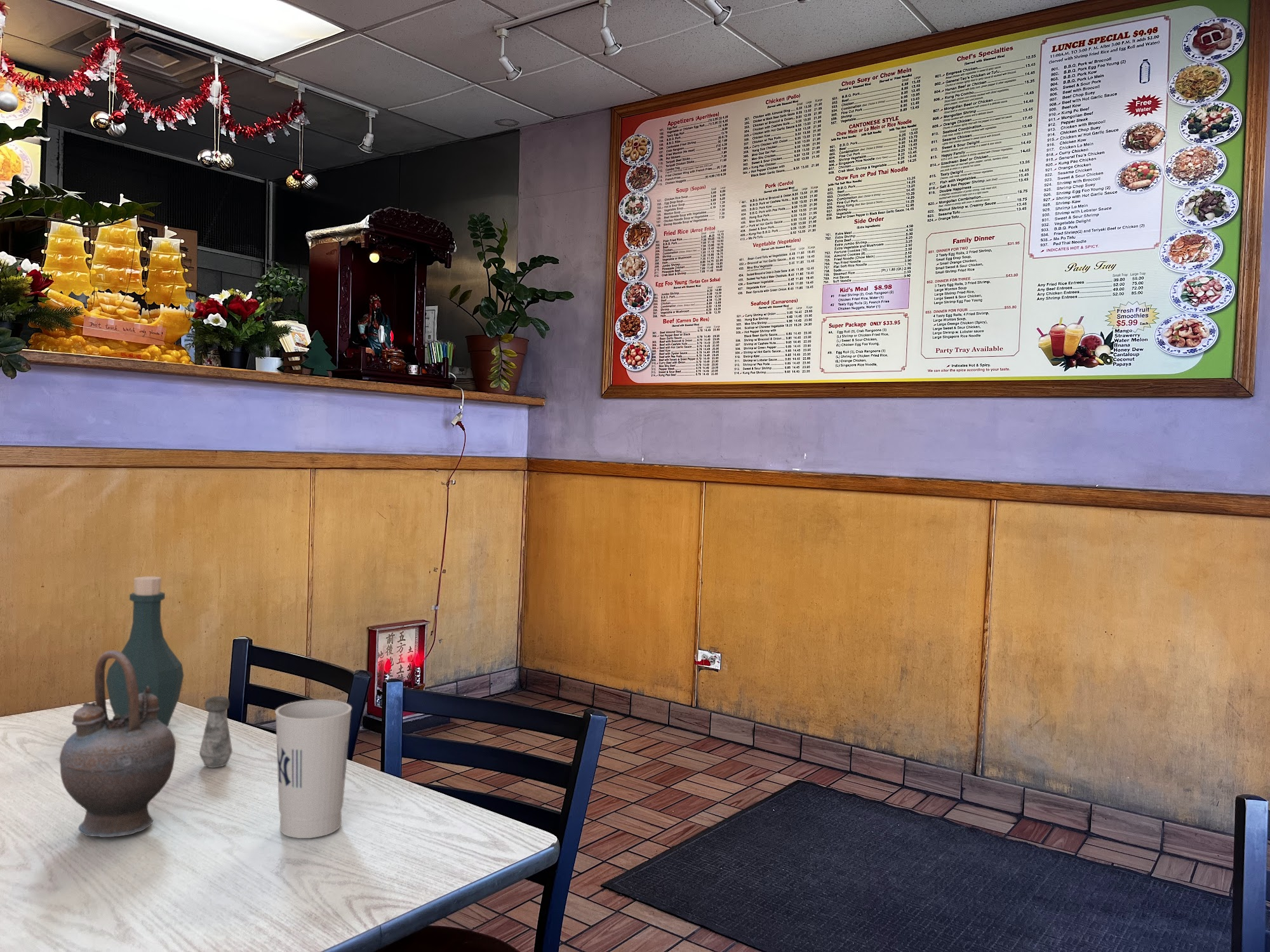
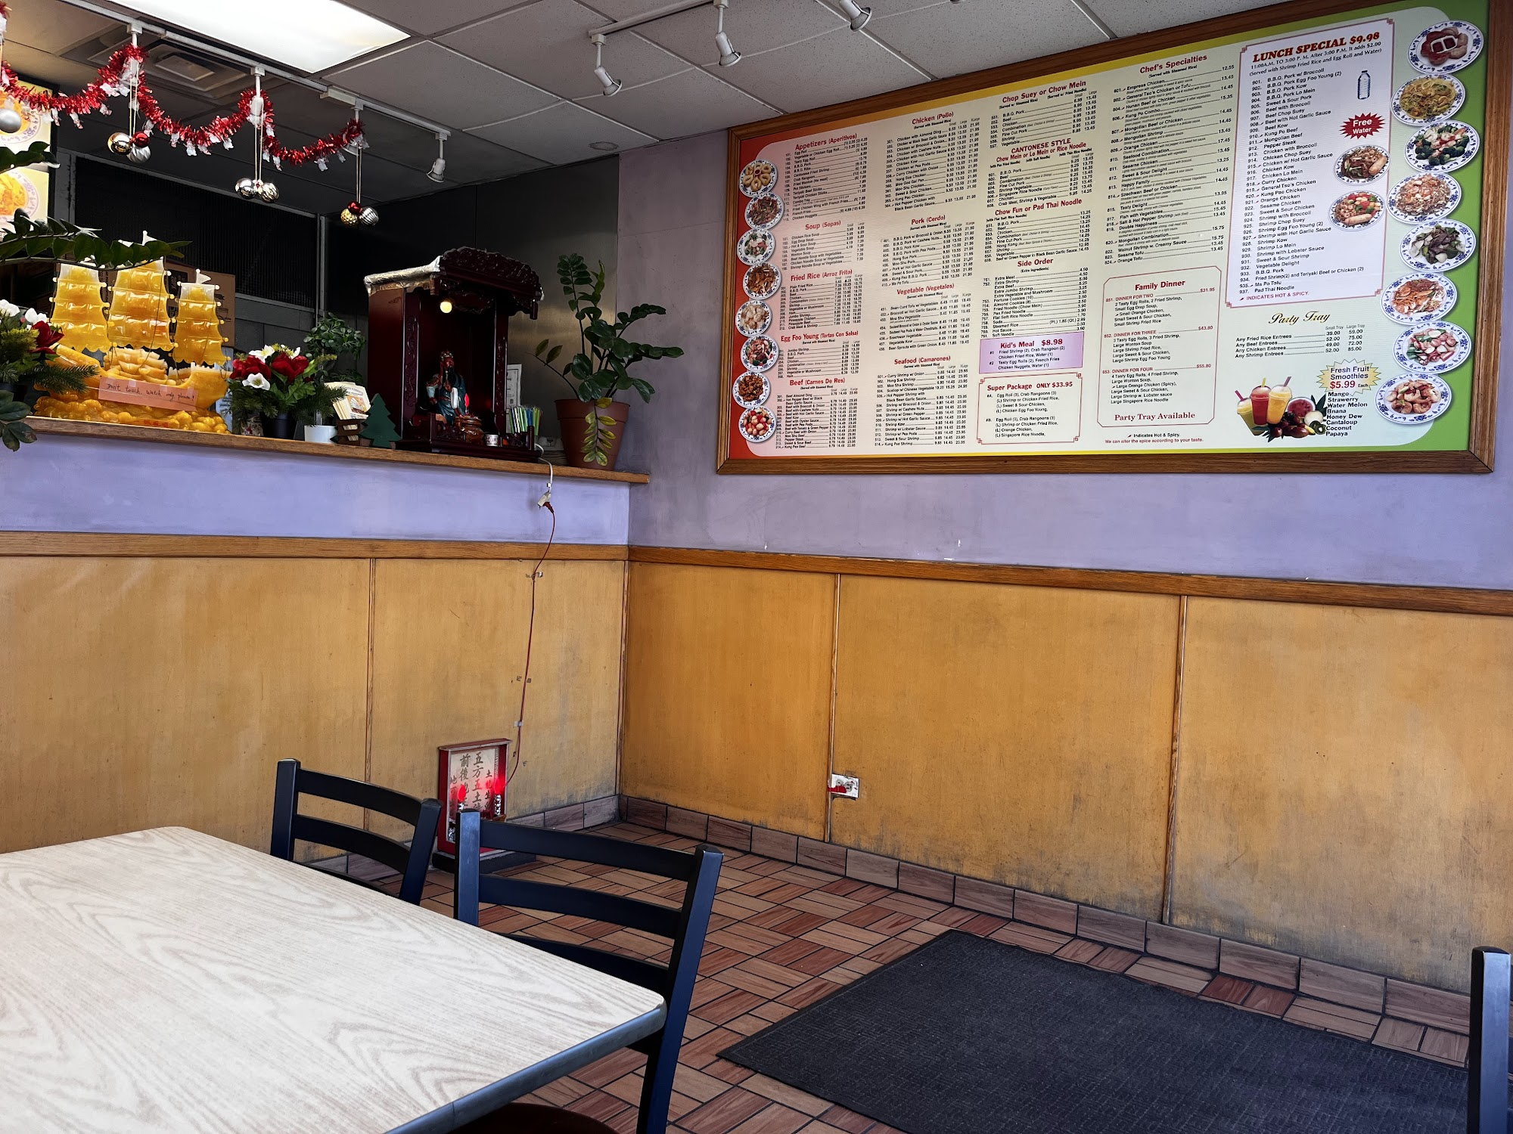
- bottle (146, 653)
- salt shaker (216, 731)
- teapot (114, 736)
- cup (312, 768)
